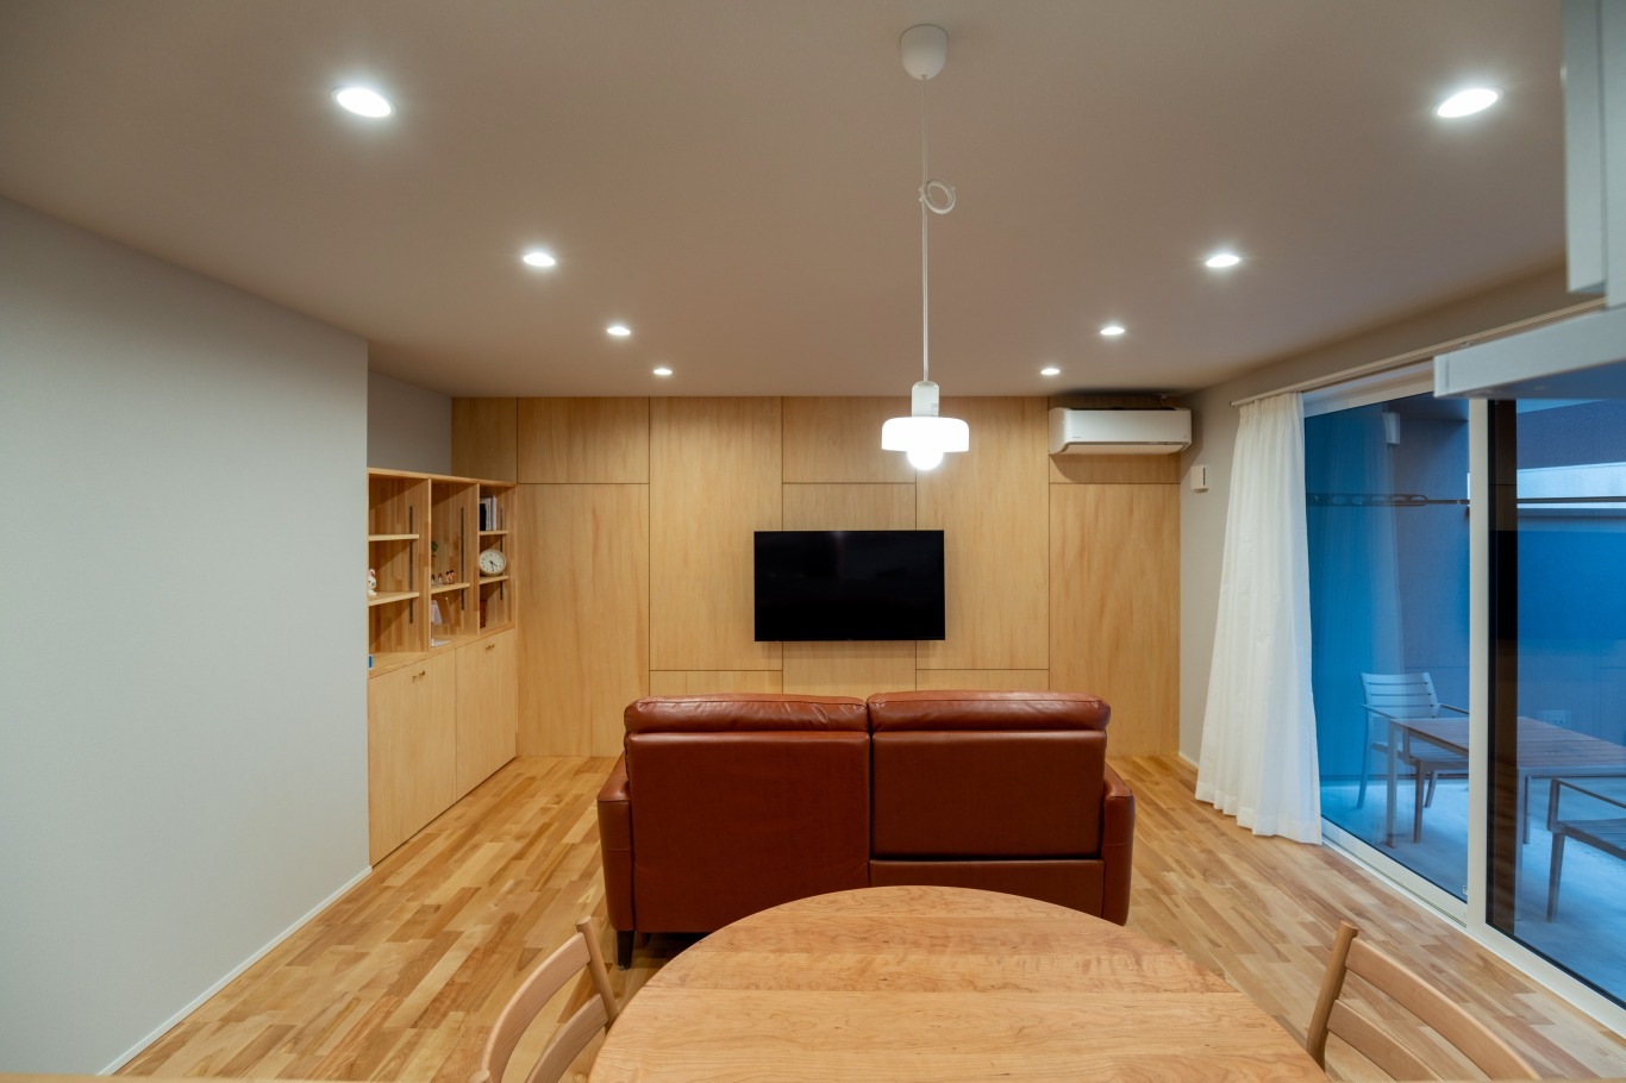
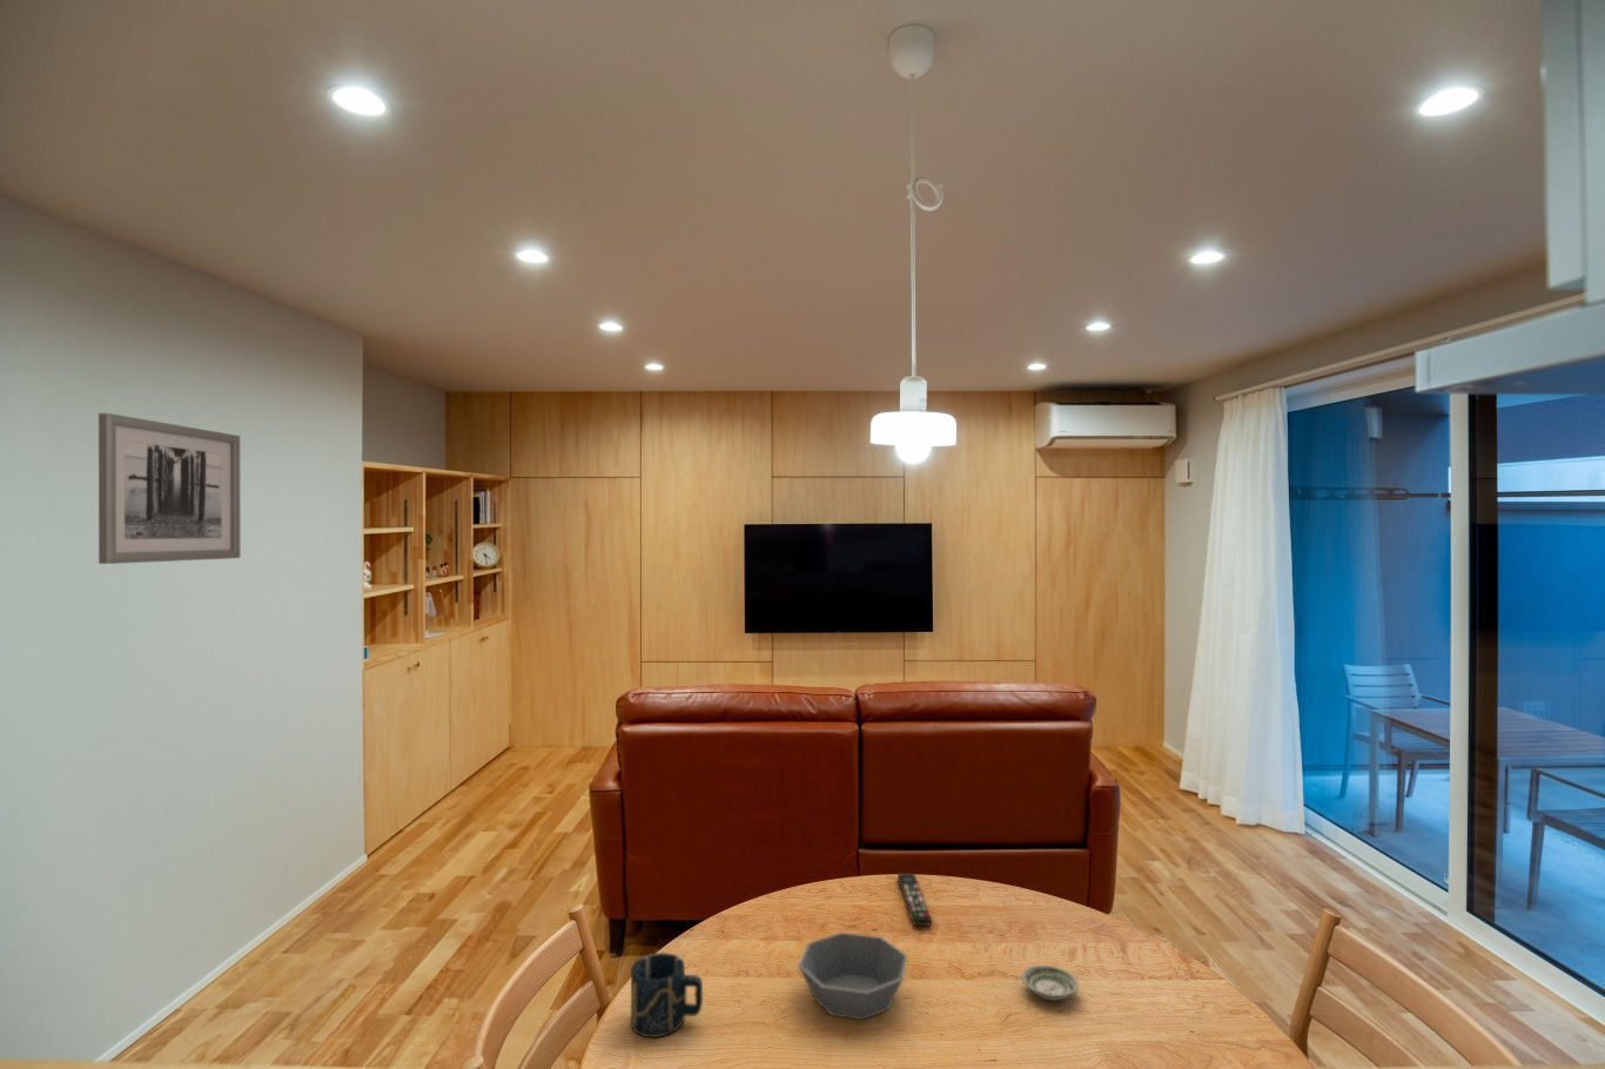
+ cup (666, 994)
+ remote control (913, 897)
+ bowl (853, 977)
+ saucer (1049, 985)
+ wall art (177, 493)
